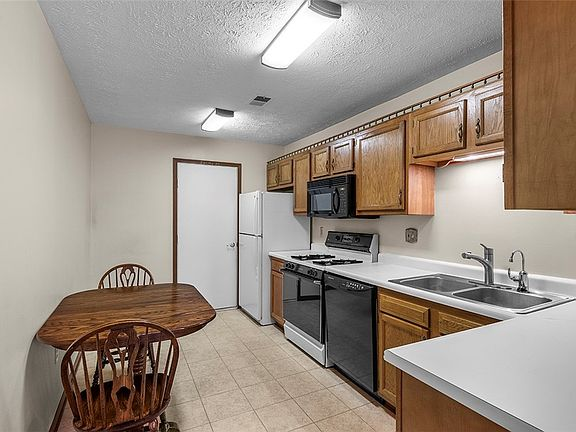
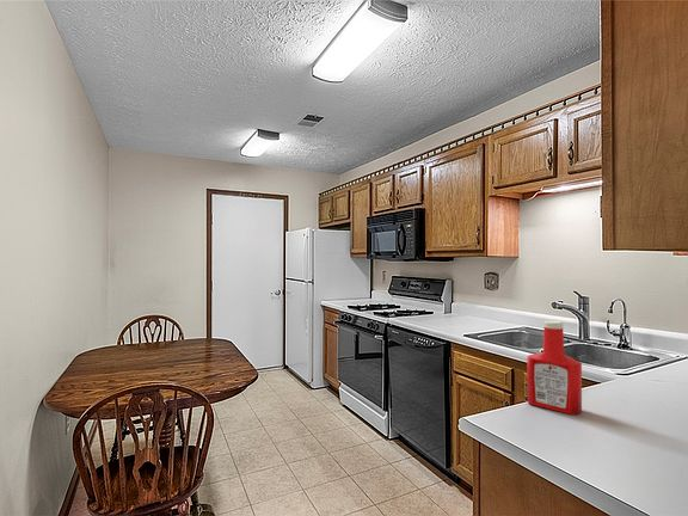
+ soap bottle (553, 363)
